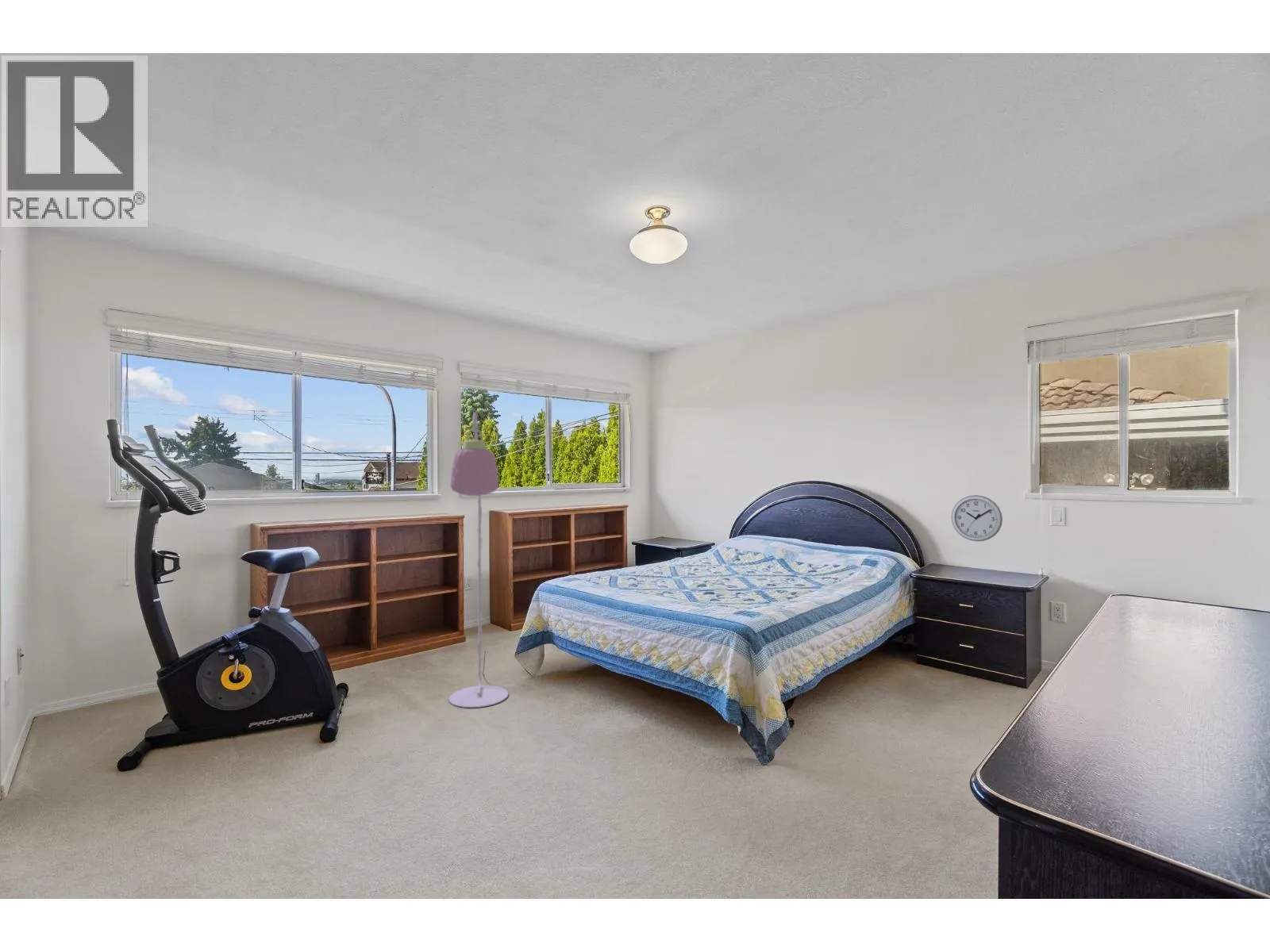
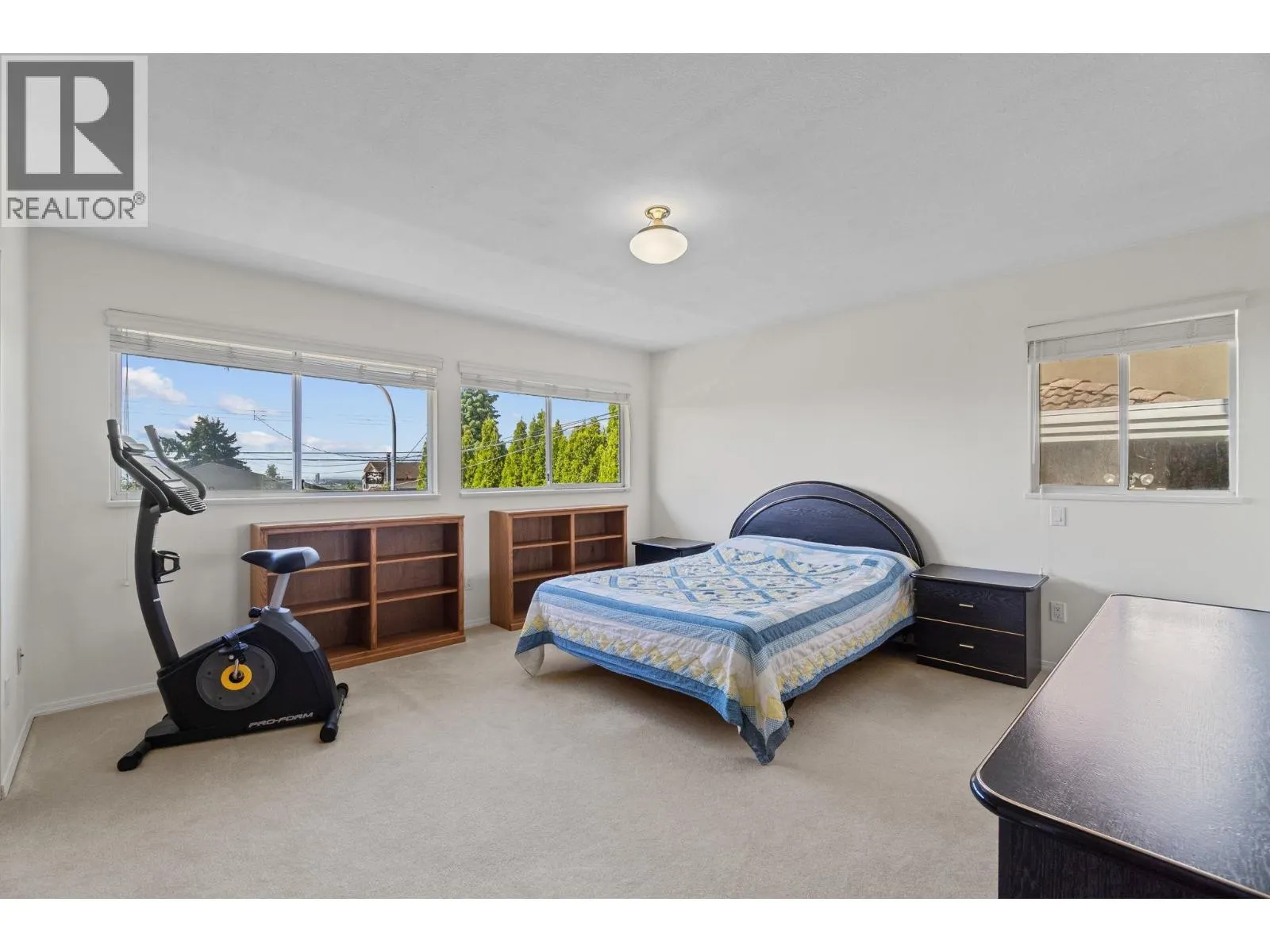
- floor lamp (479, 553)
- wall clock (976, 518)
